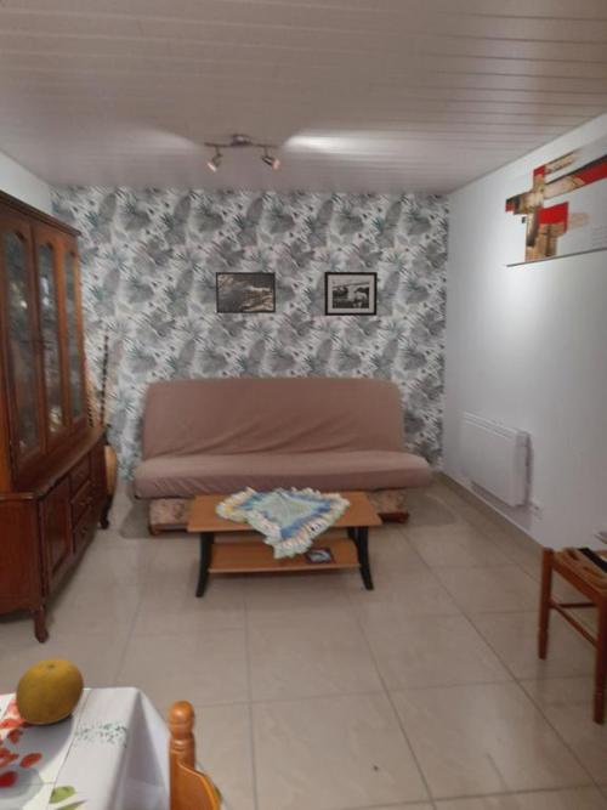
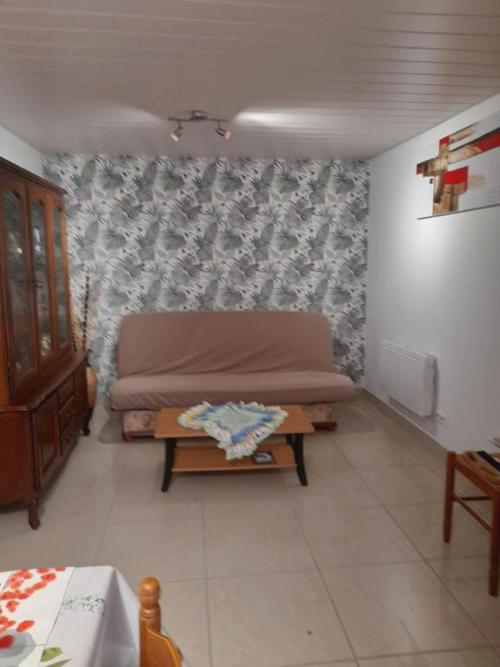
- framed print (245, 293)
- fruit (50, 691)
- picture frame (351, 294)
